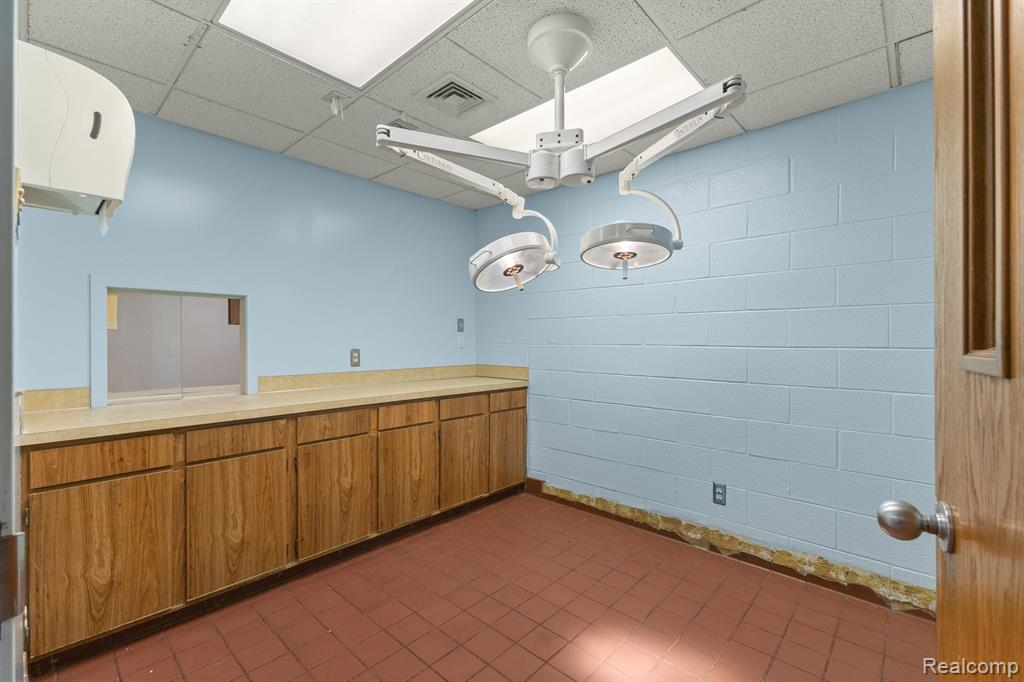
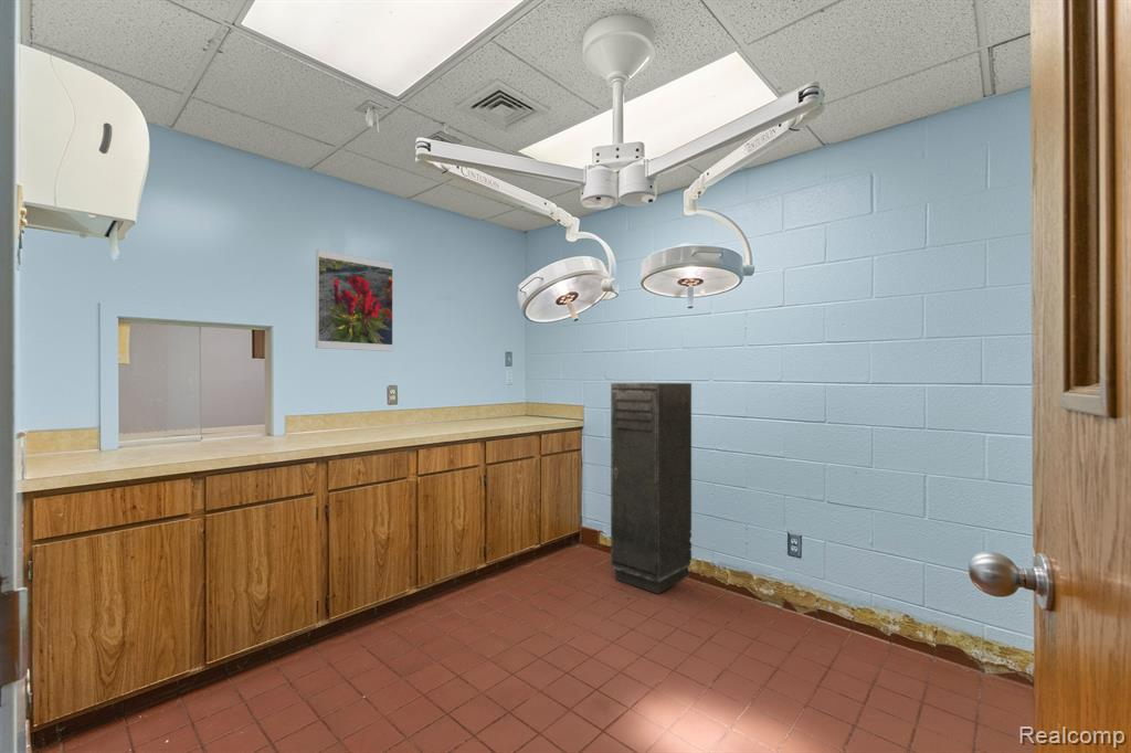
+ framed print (356, 303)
+ storage cabinet (651, 480)
